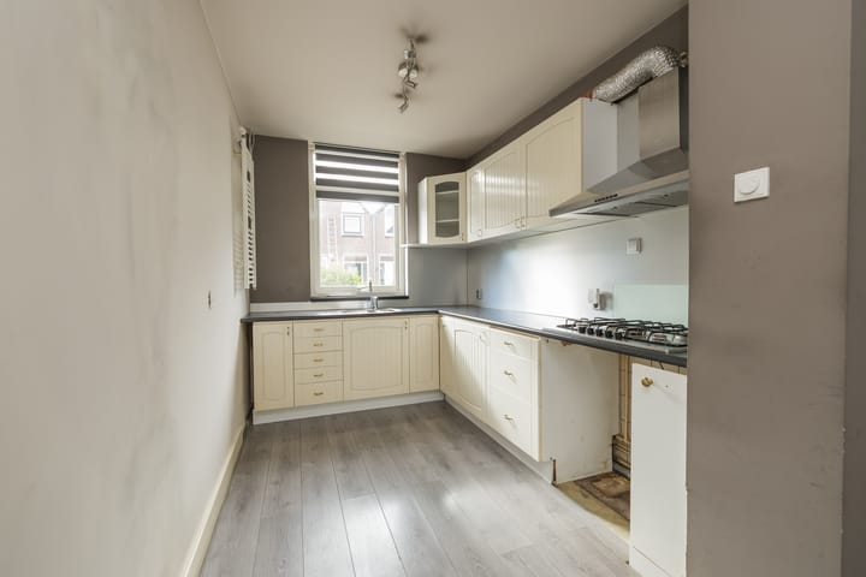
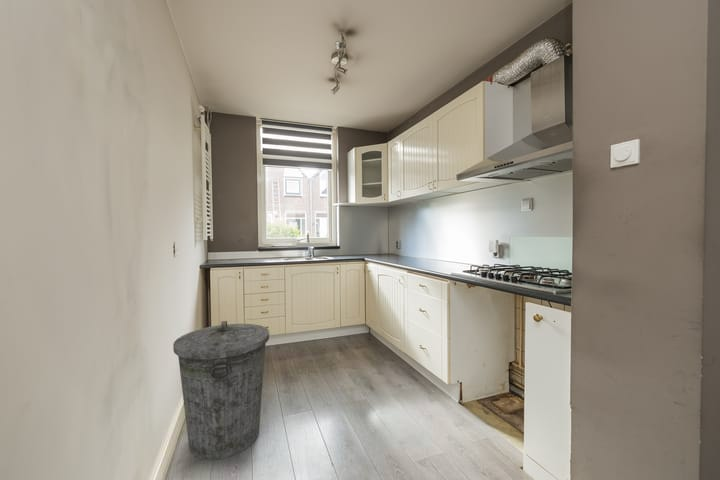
+ trash can (224, 379)
